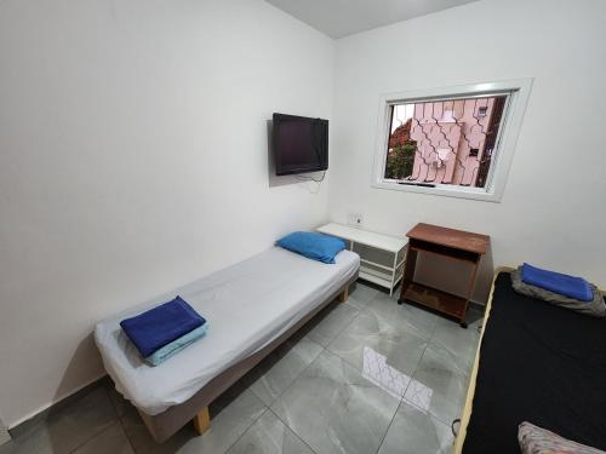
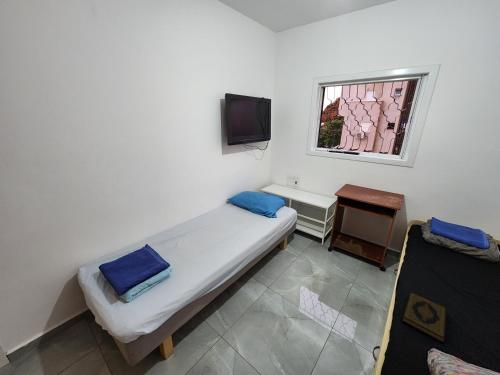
+ hardback book (424, 314)
